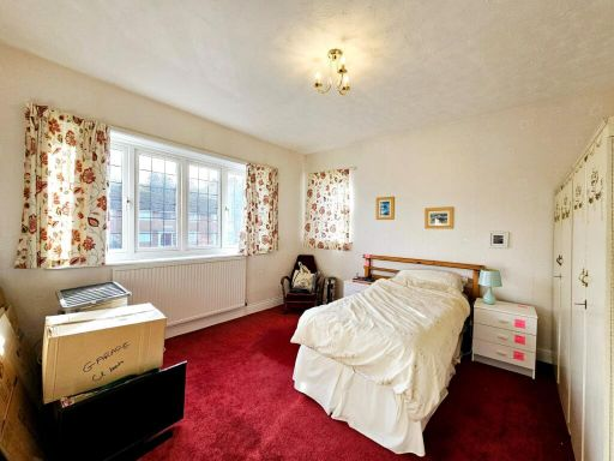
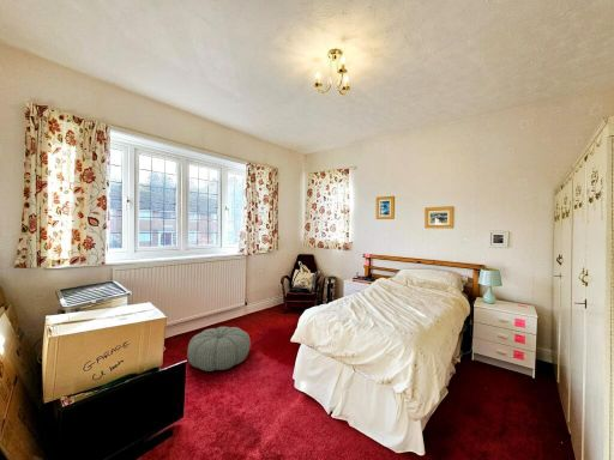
+ pouf (219, 346)
